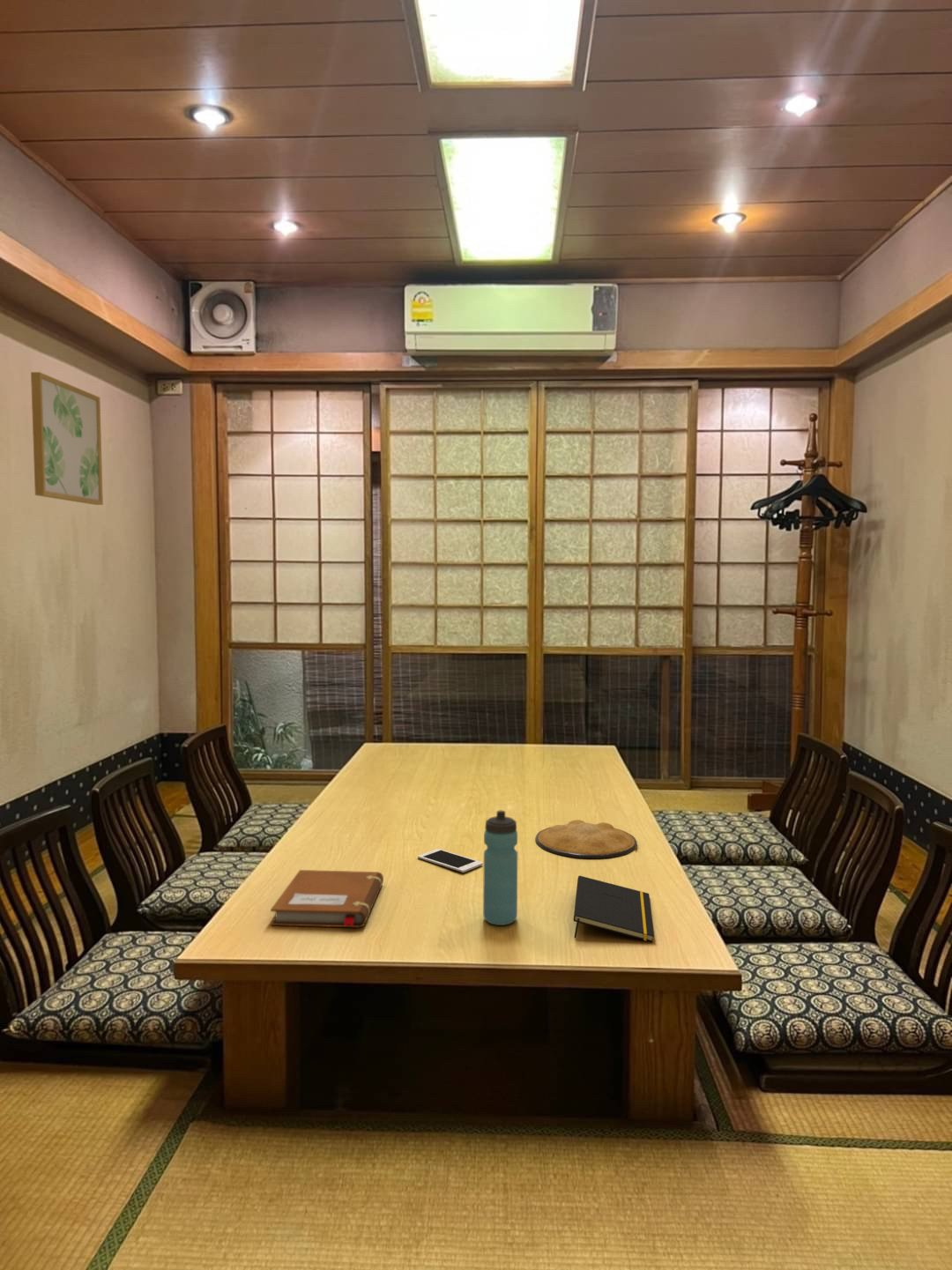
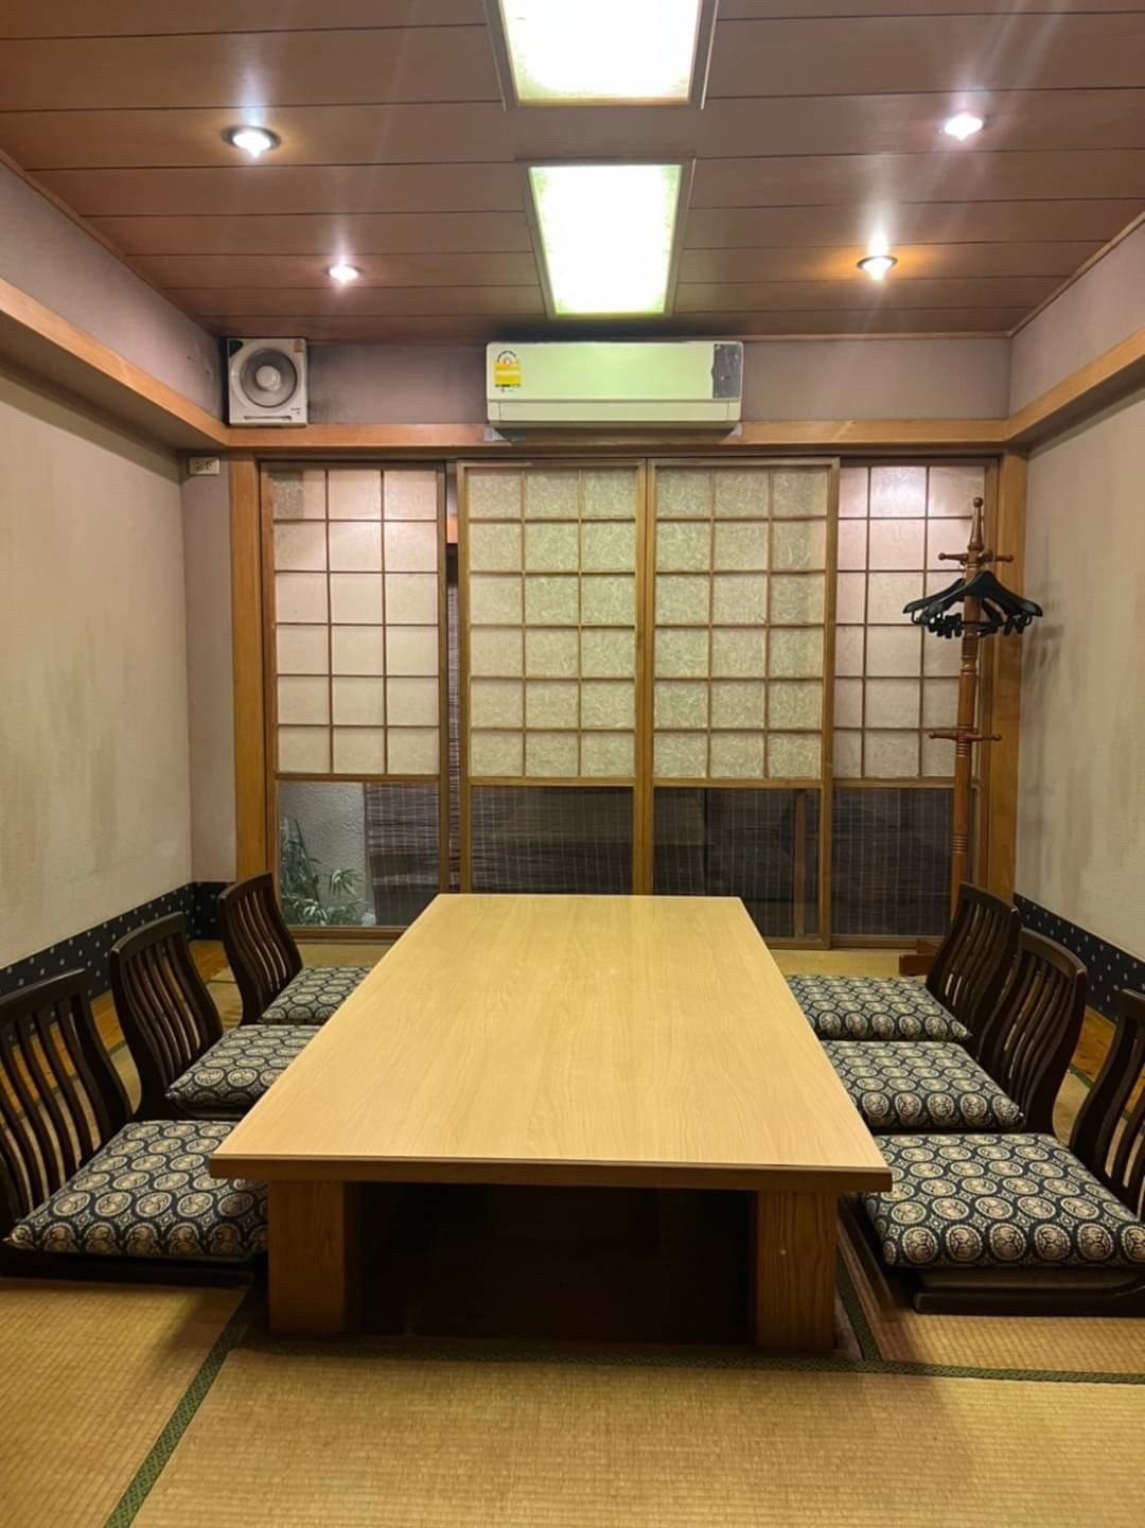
- notepad (613, 906)
- plate (585, 833)
- cell phone (450, 860)
- wall art (69, 442)
- water bottle (500, 865)
- notebook (330, 898)
